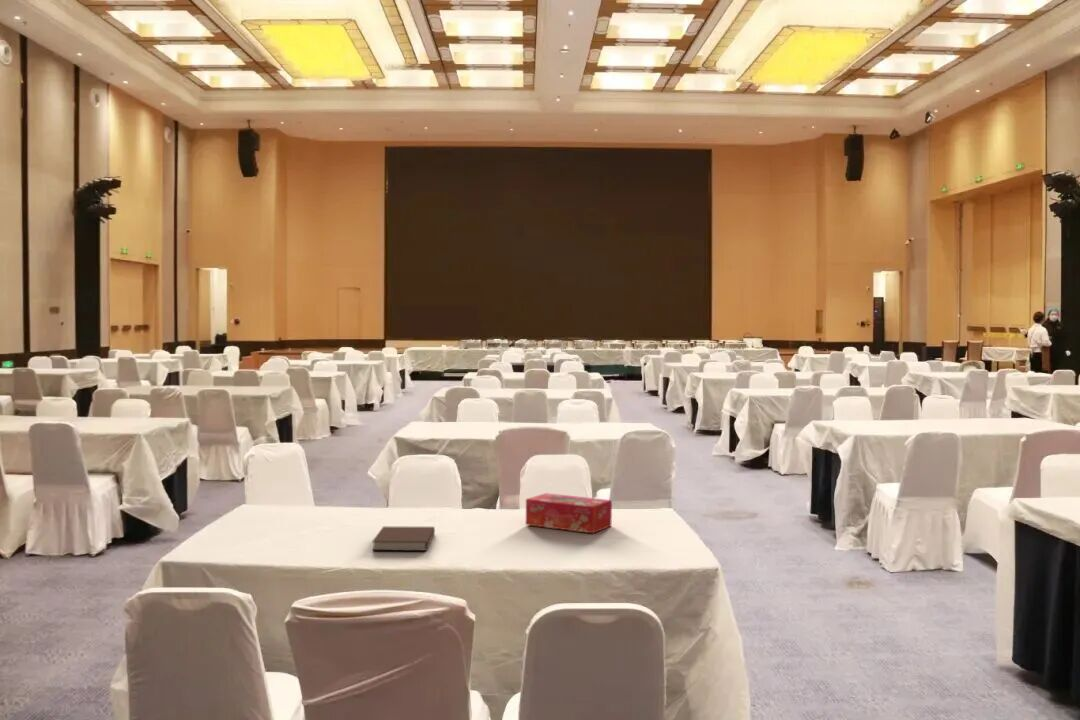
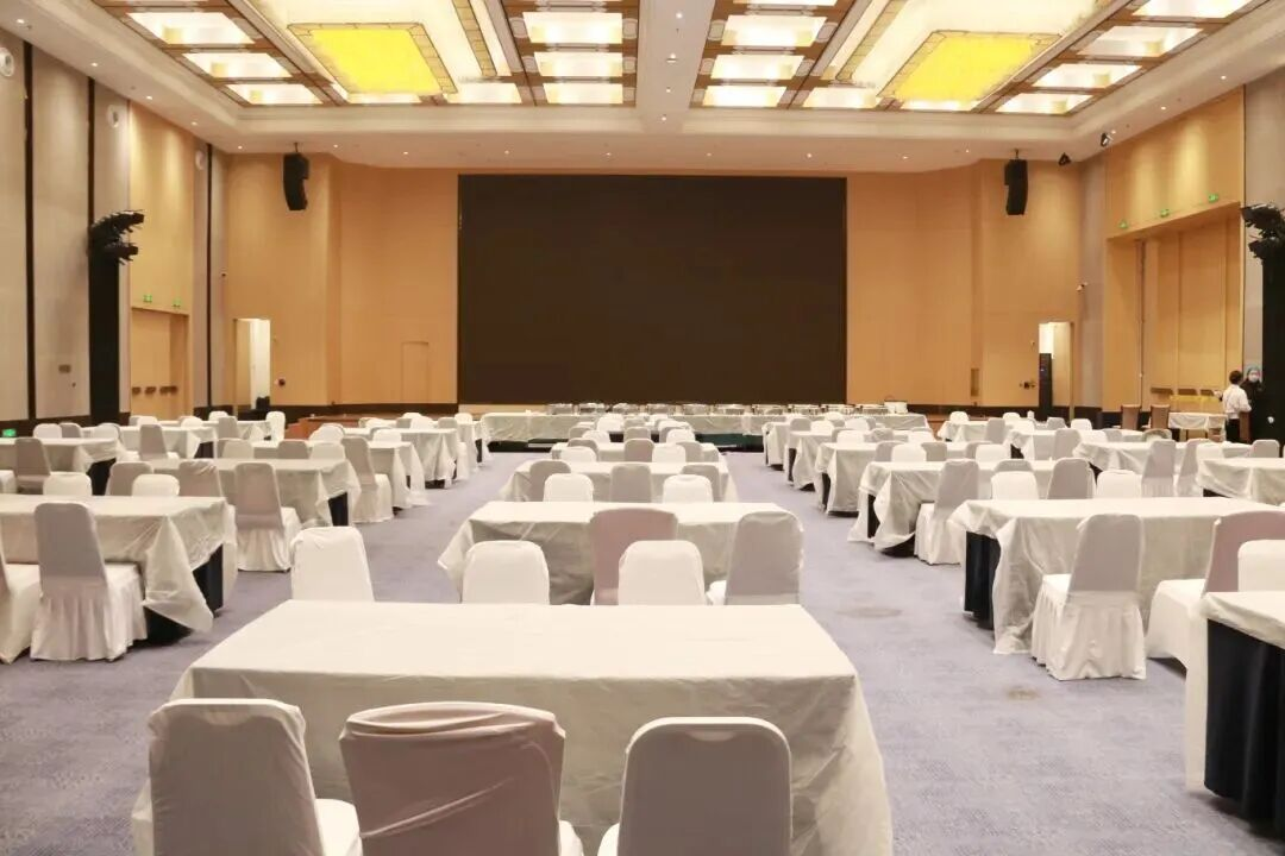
- notebook (404, 538)
- tissue box (568, 512)
